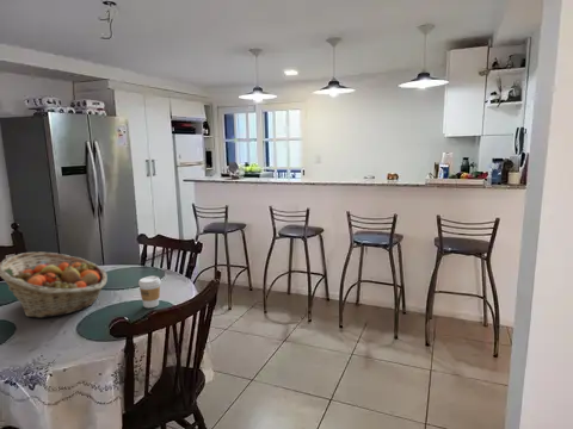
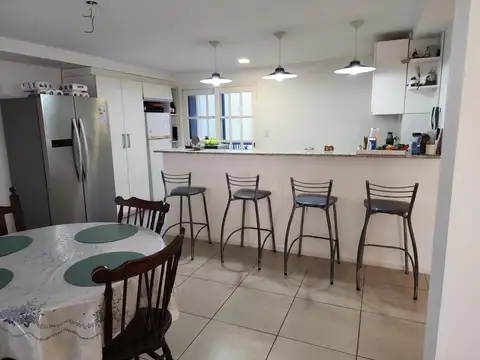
- coffee cup (149, 291)
- fruit basket (56, 279)
